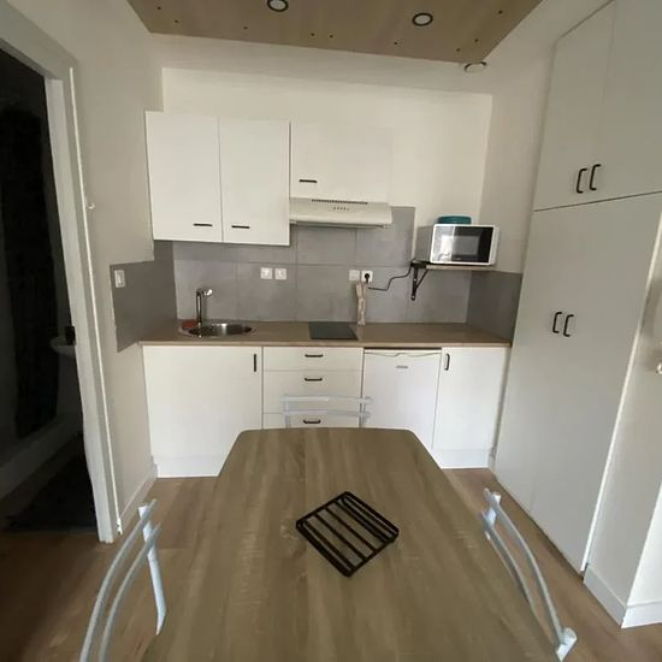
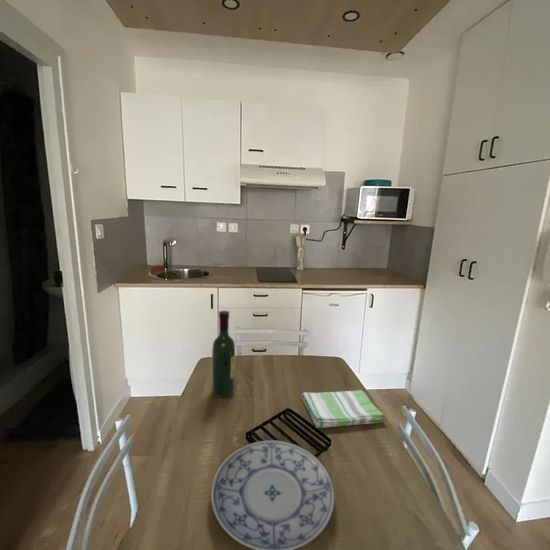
+ dish towel (341, 404)
+ wine bottle (223, 353)
+ plate (272, 490)
